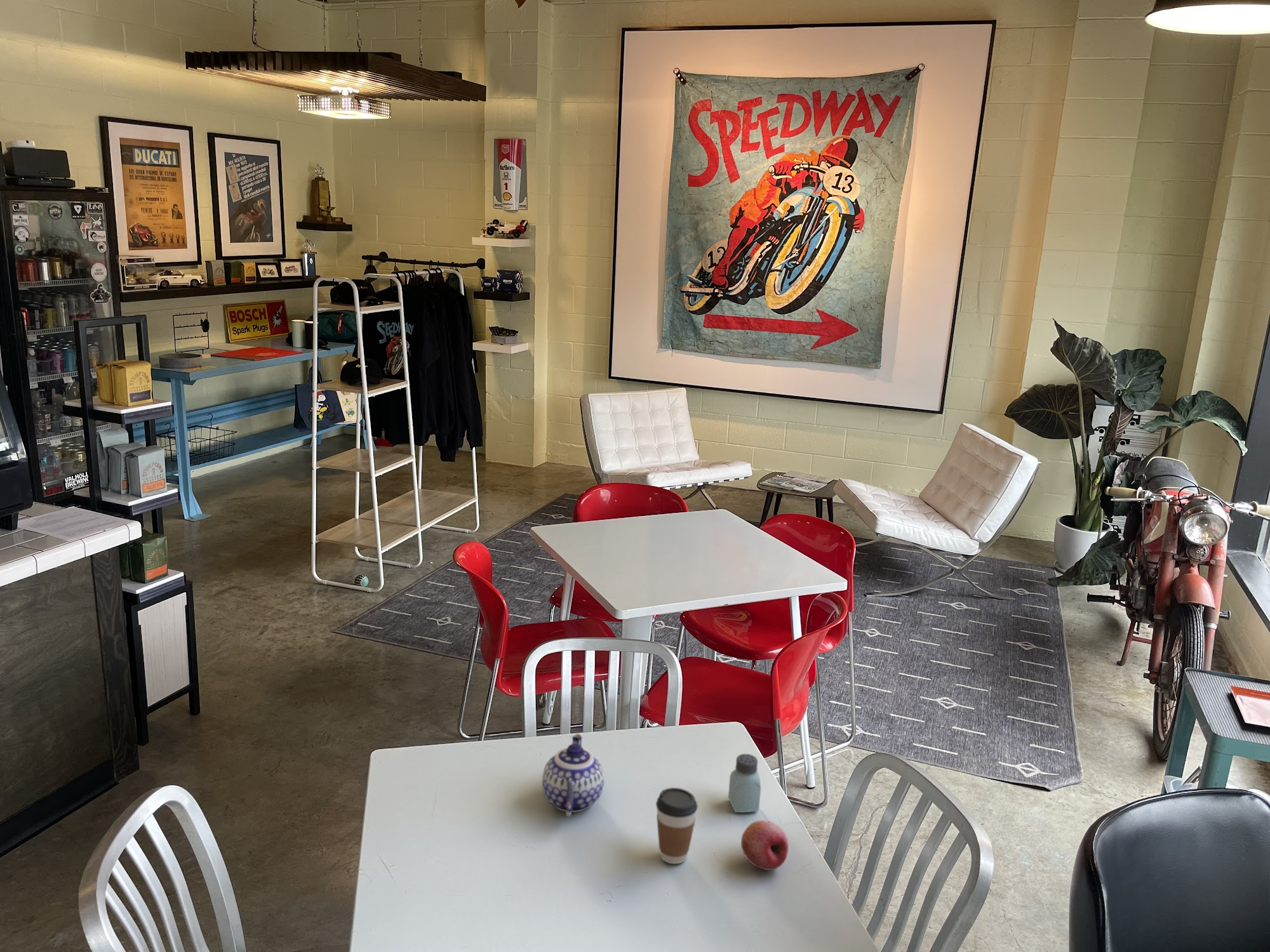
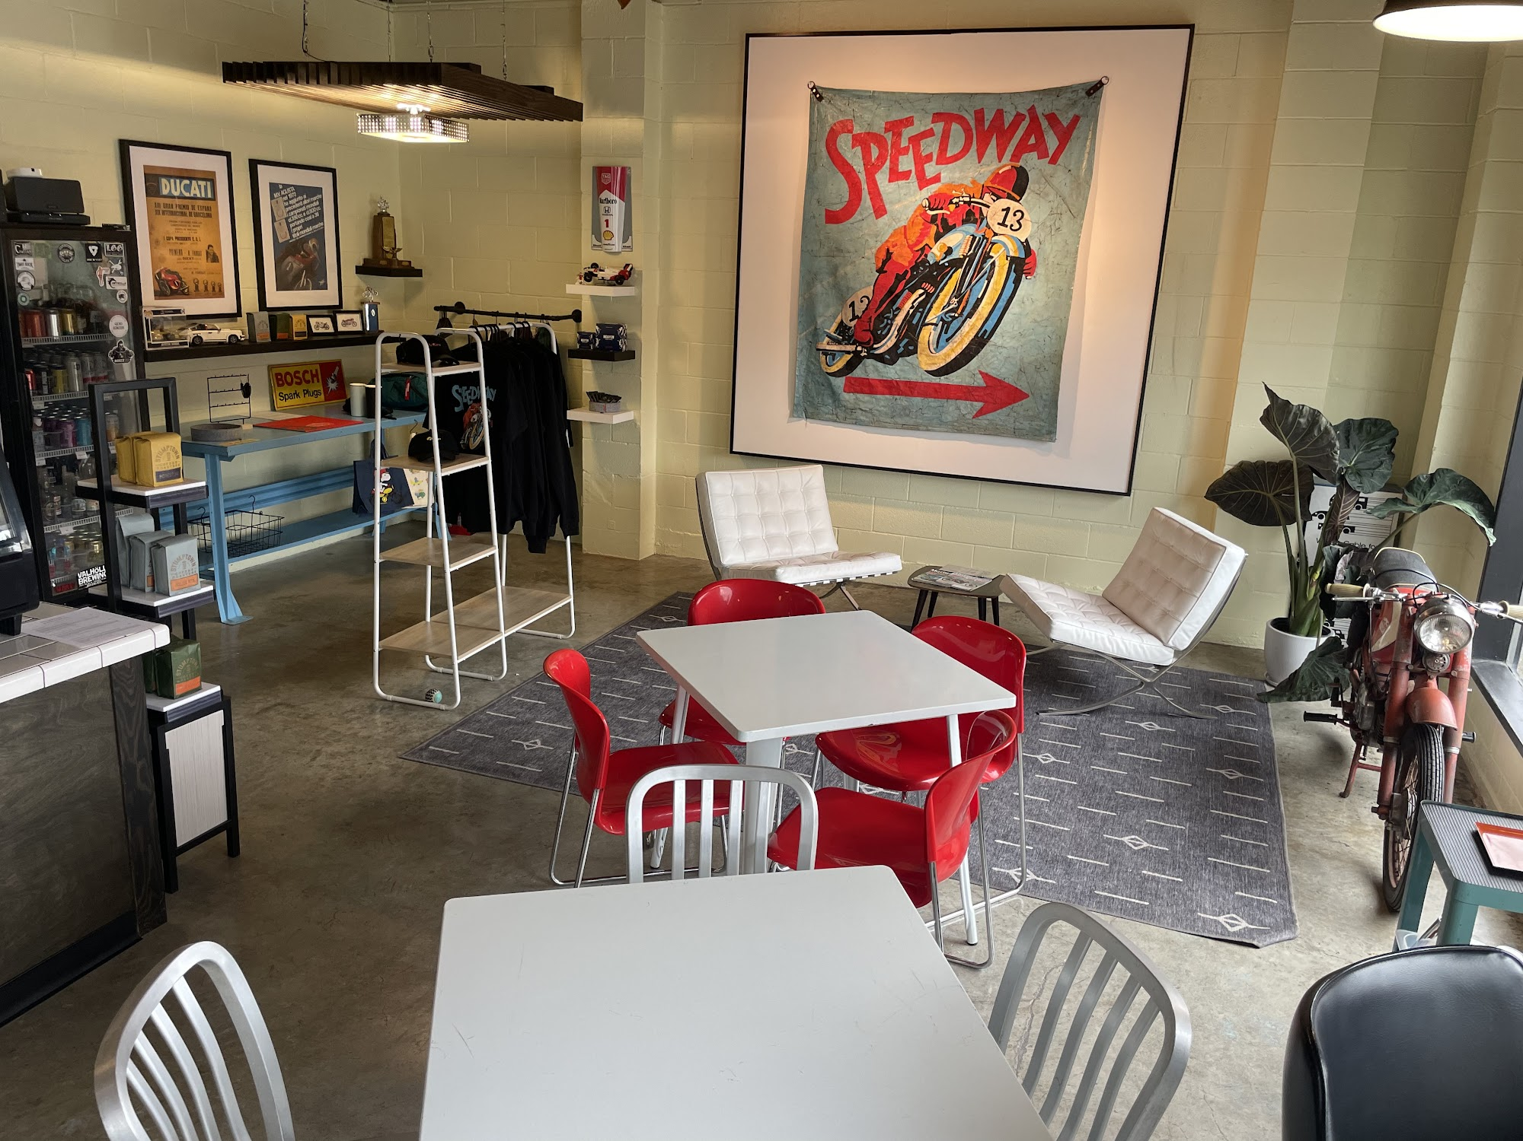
- coffee cup (675, 826)
- fruit (764, 844)
- saltshaker (745, 782)
- teapot (573, 772)
